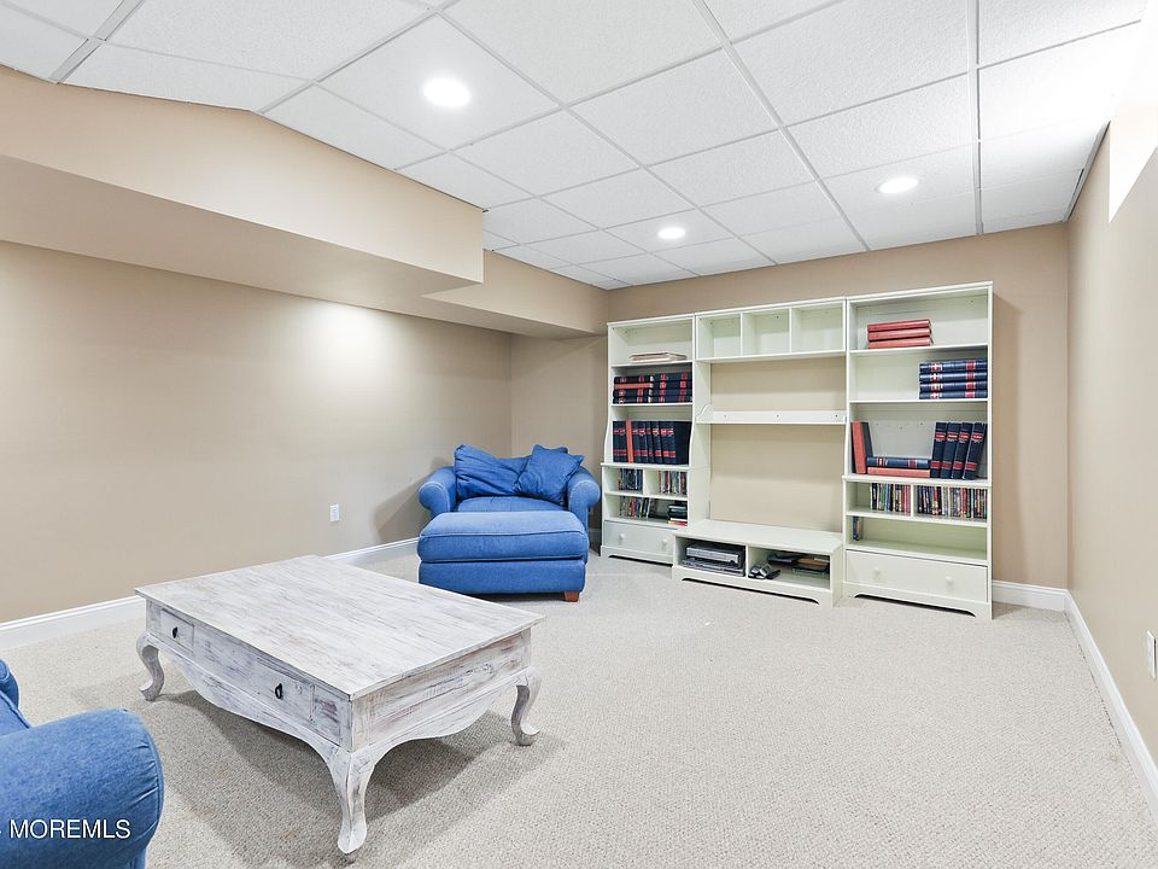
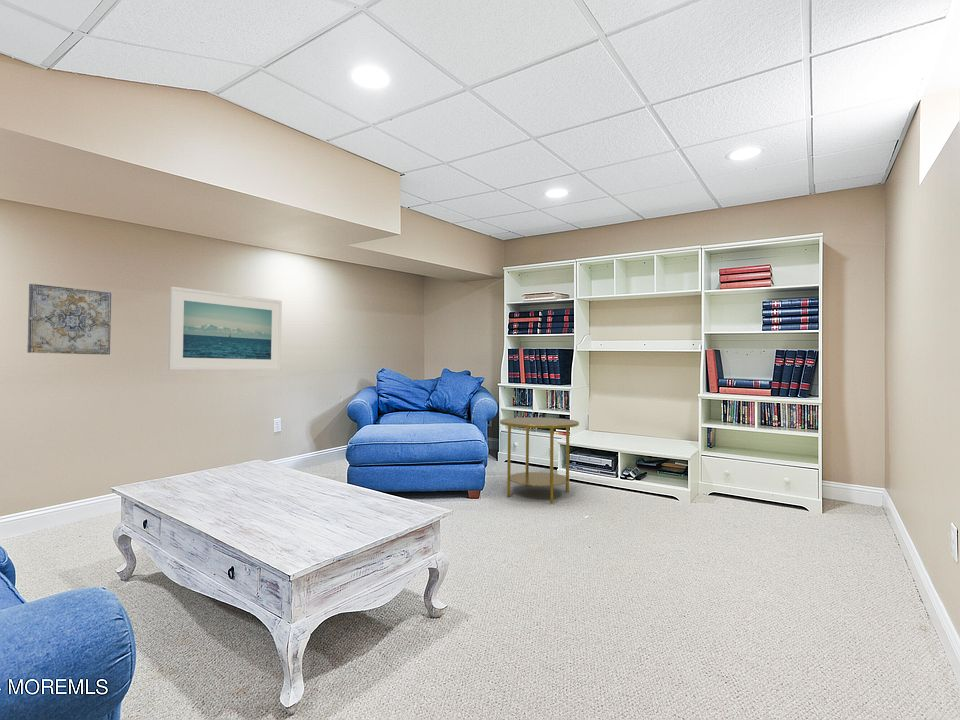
+ side table (528, 457)
+ wall art (71, 320)
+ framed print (230, 332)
